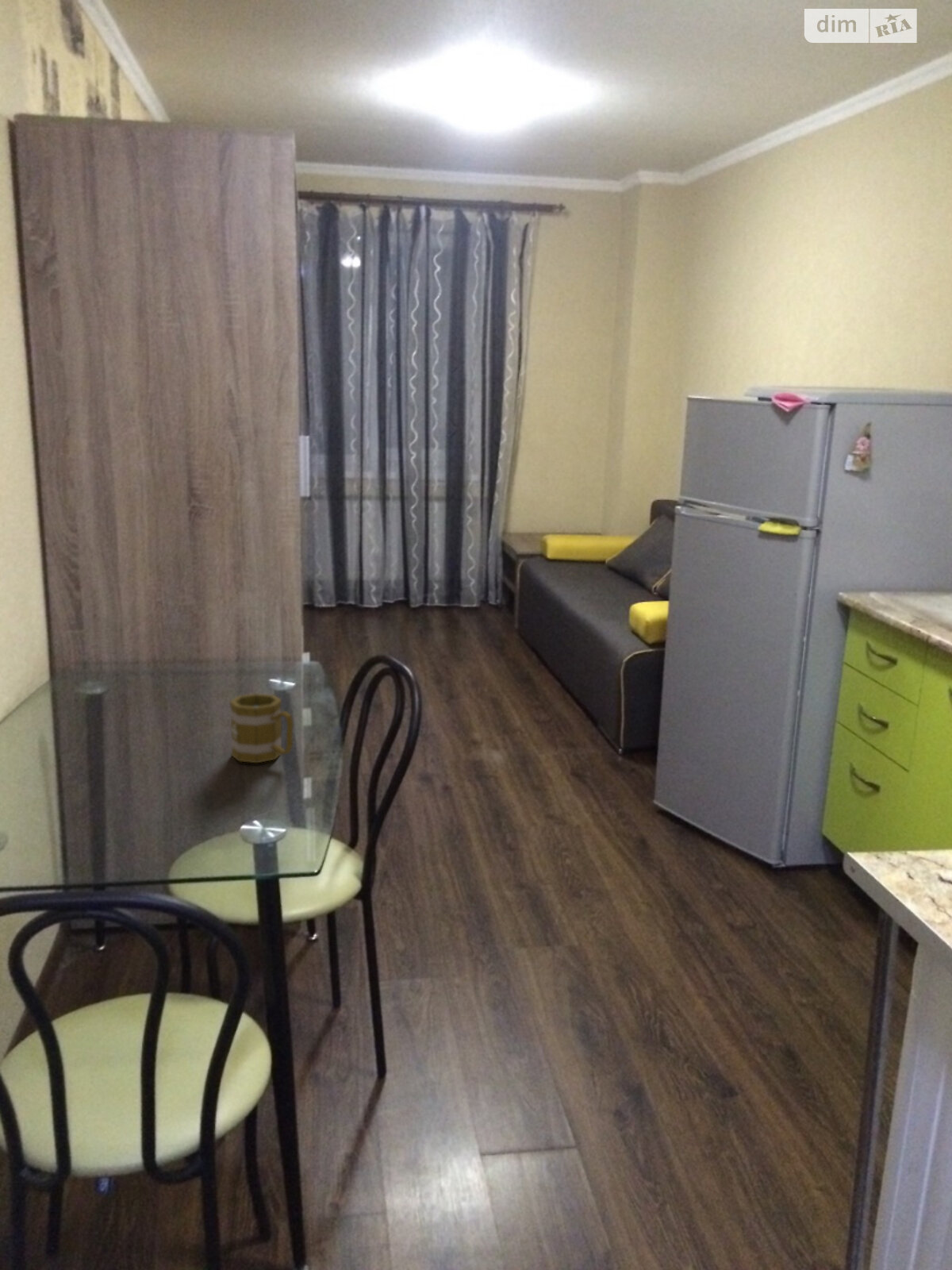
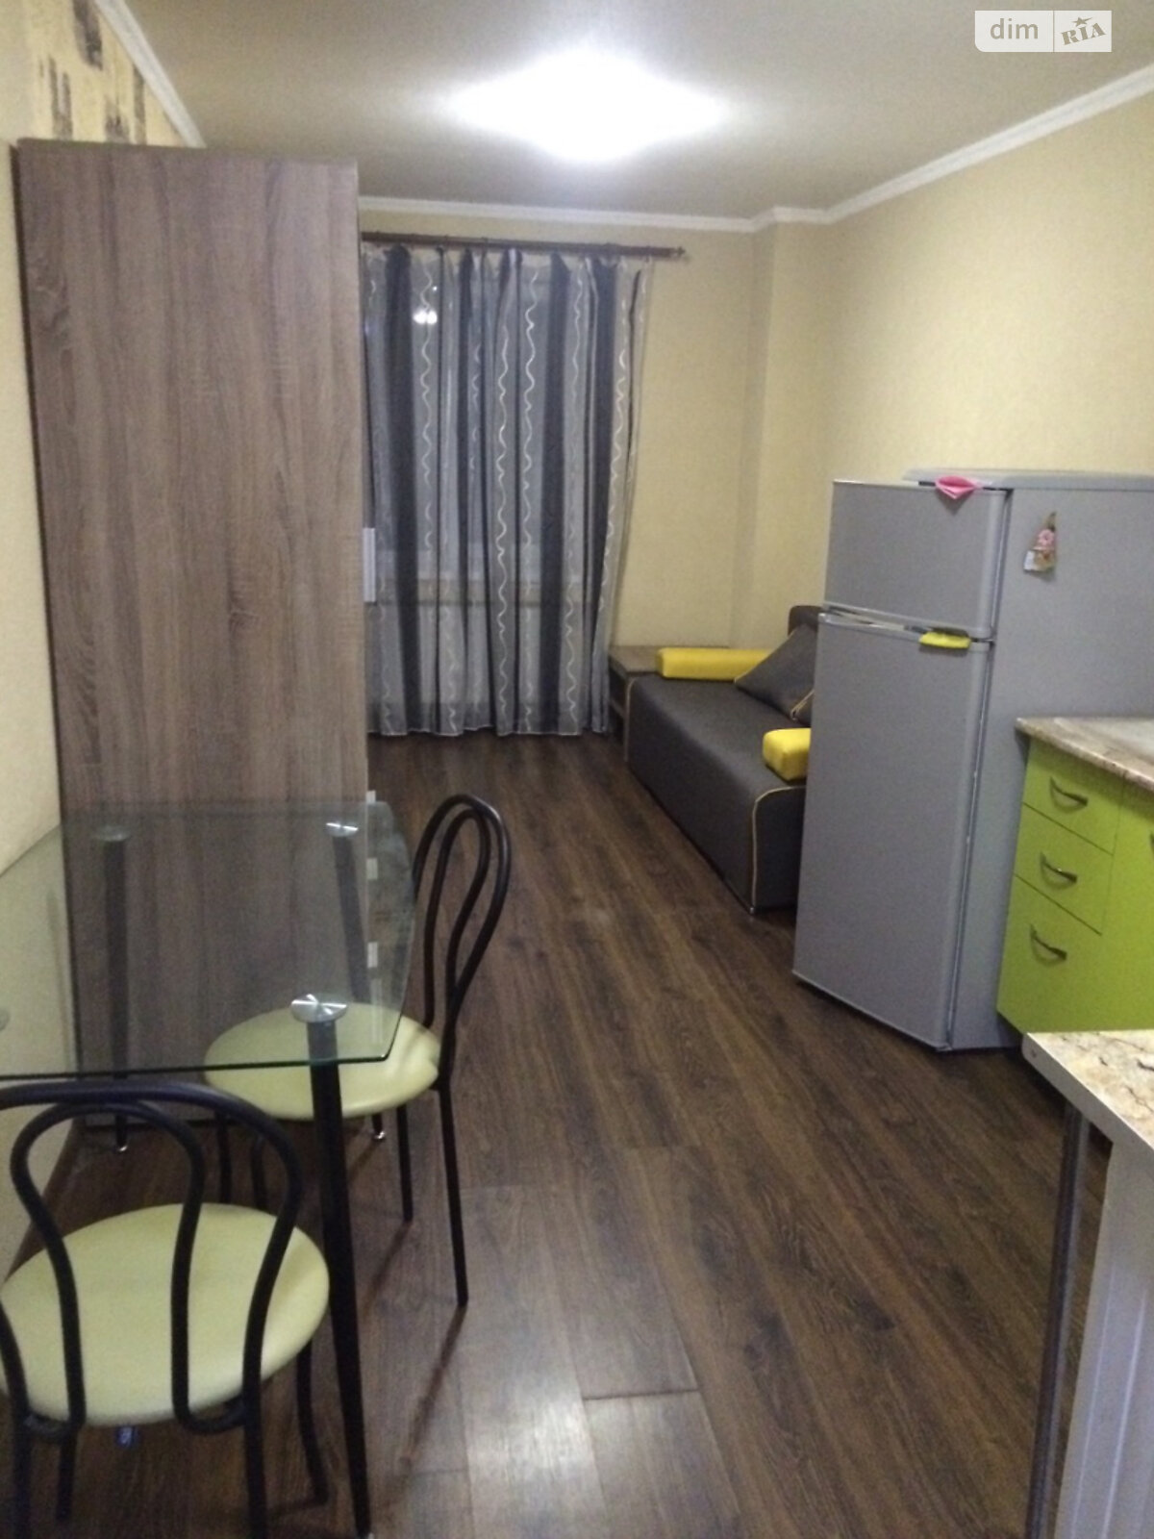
- mug (264, 729)
